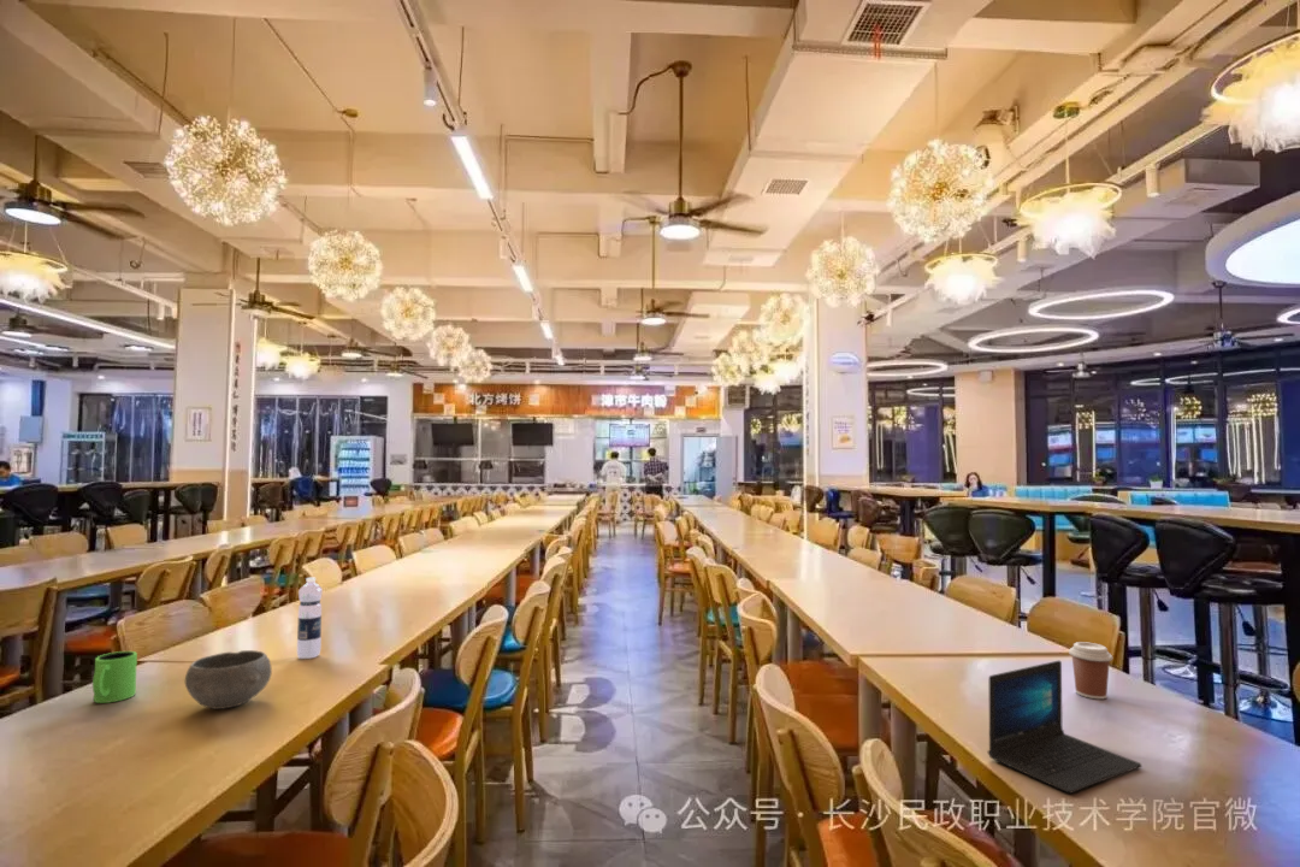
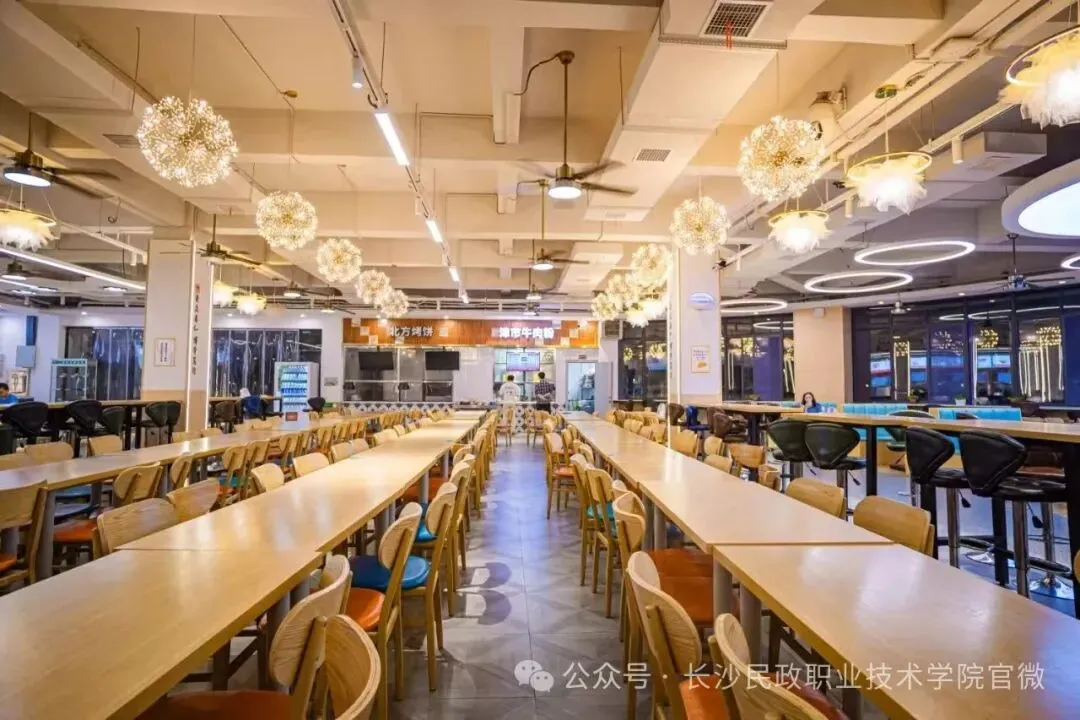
- water bottle (309, 617)
- mug (111, 678)
- laptop (1060, 720)
- bowl (229, 680)
- coffee cup (1091, 670)
